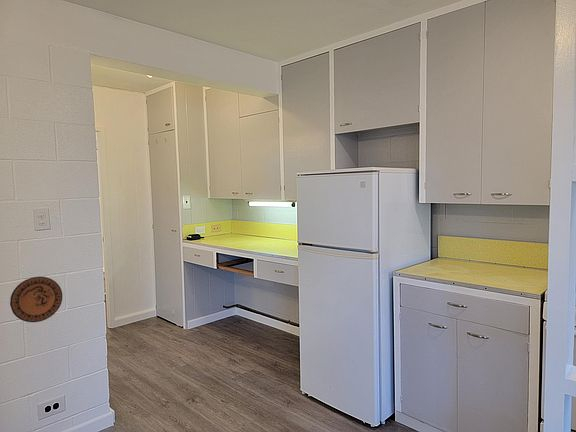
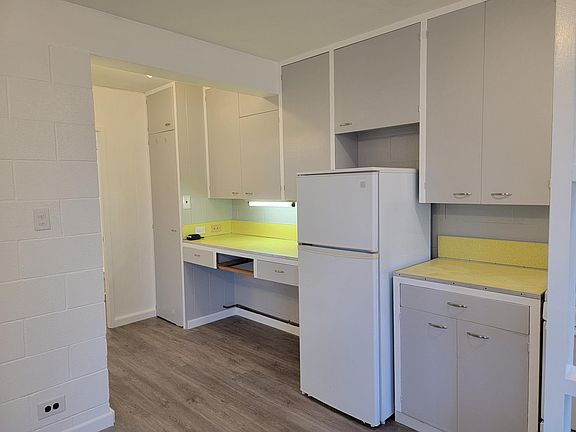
- decorative plate (37, 299)
